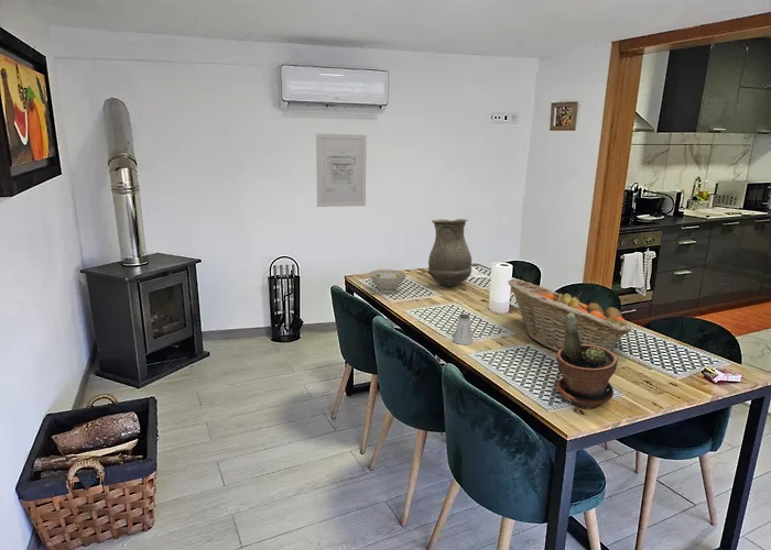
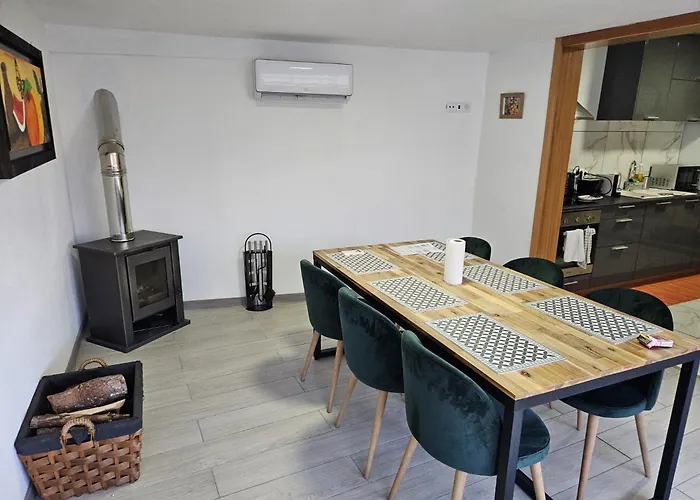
- wall art (341, 170)
- vase (450, 253)
- bowl (387, 280)
- saltshaker (464, 328)
- potted plant (587, 358)
- fruit basket (565, 312)
